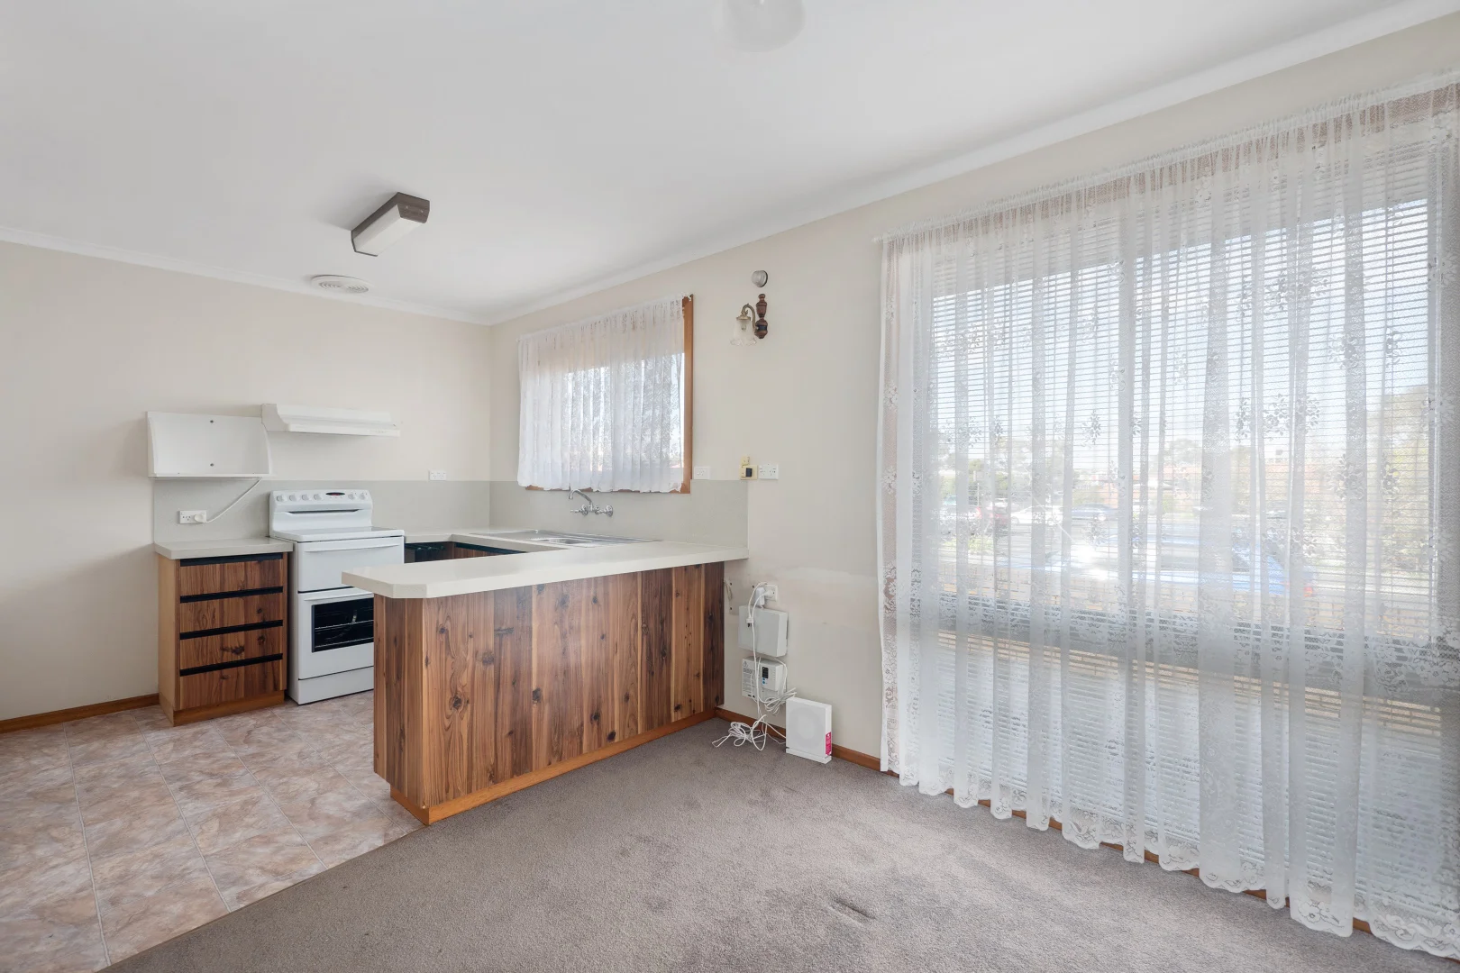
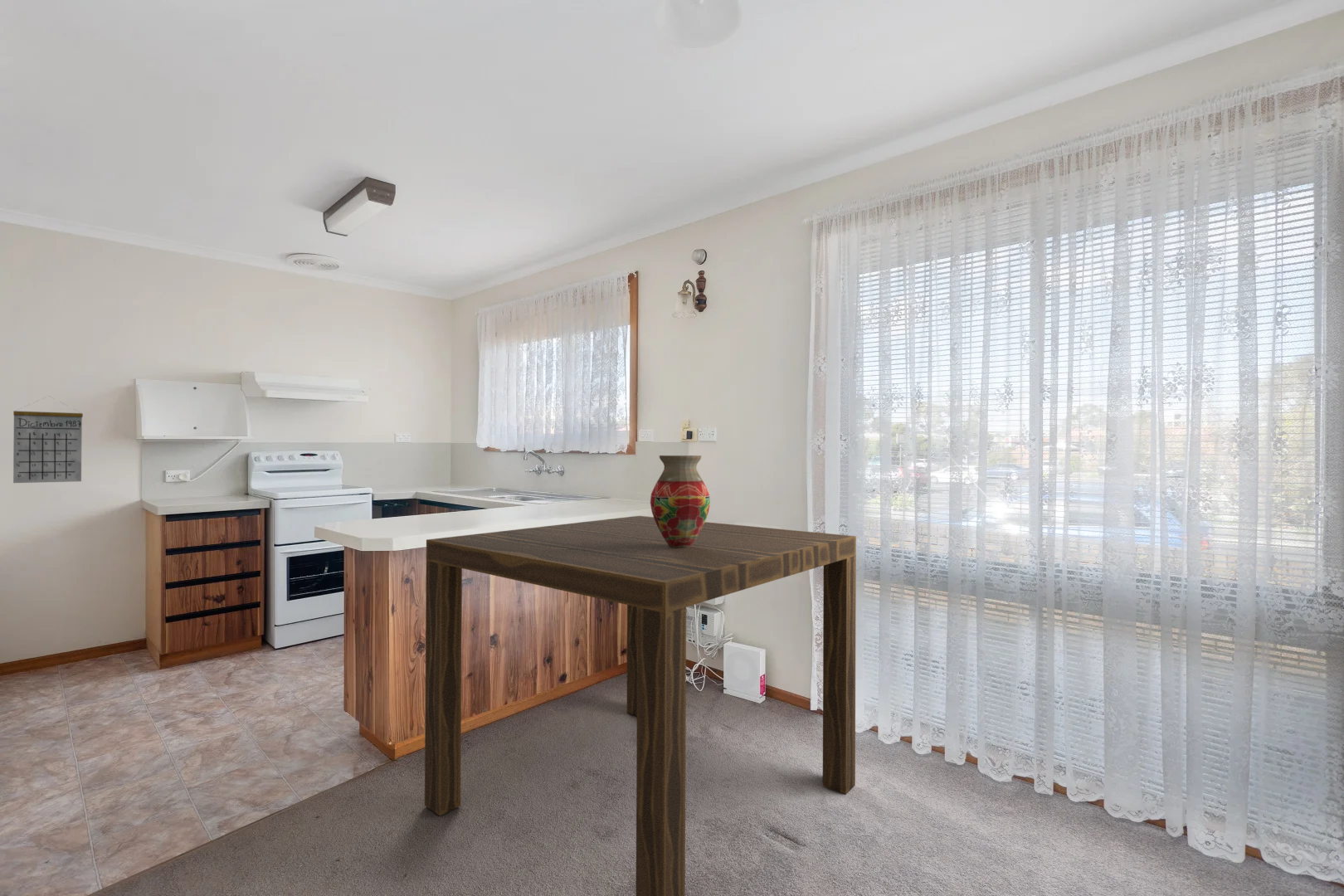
+ dining table (647, 666)
+ calendar (48, 439)
+ vase (679, 500)
